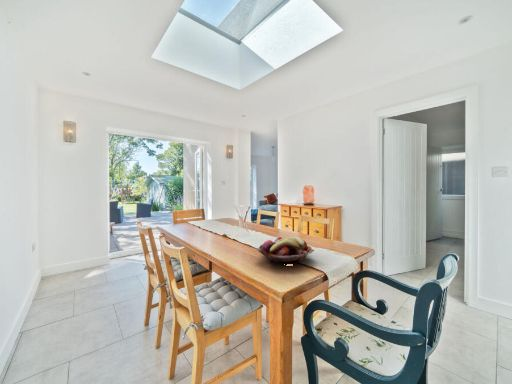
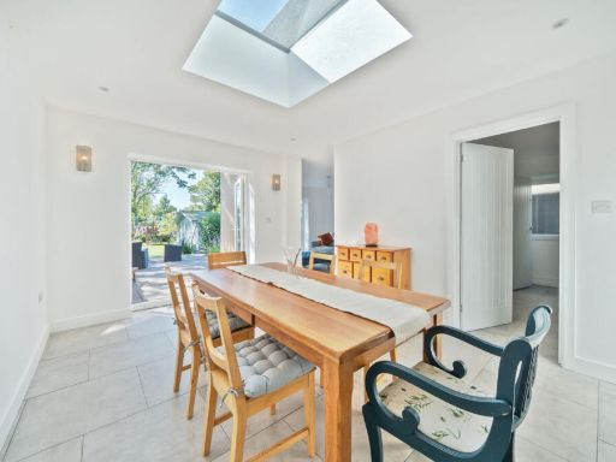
- fruit basket (285, 248)
